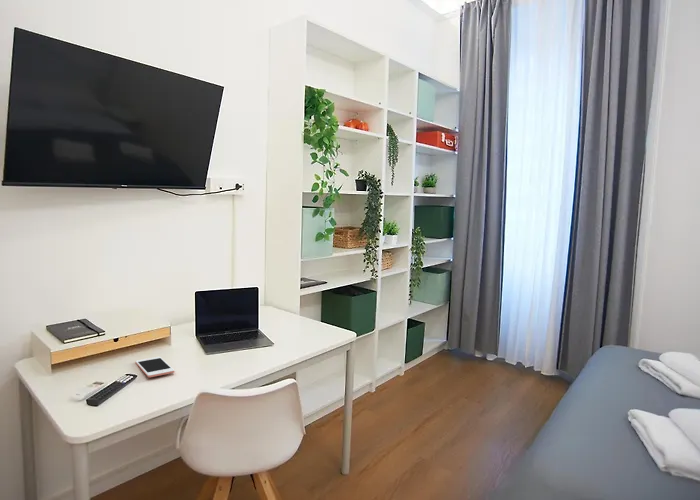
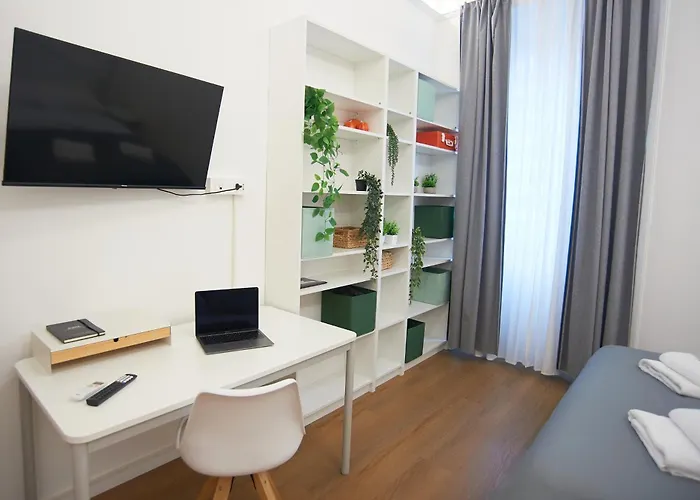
- cell phone (154, 366)
